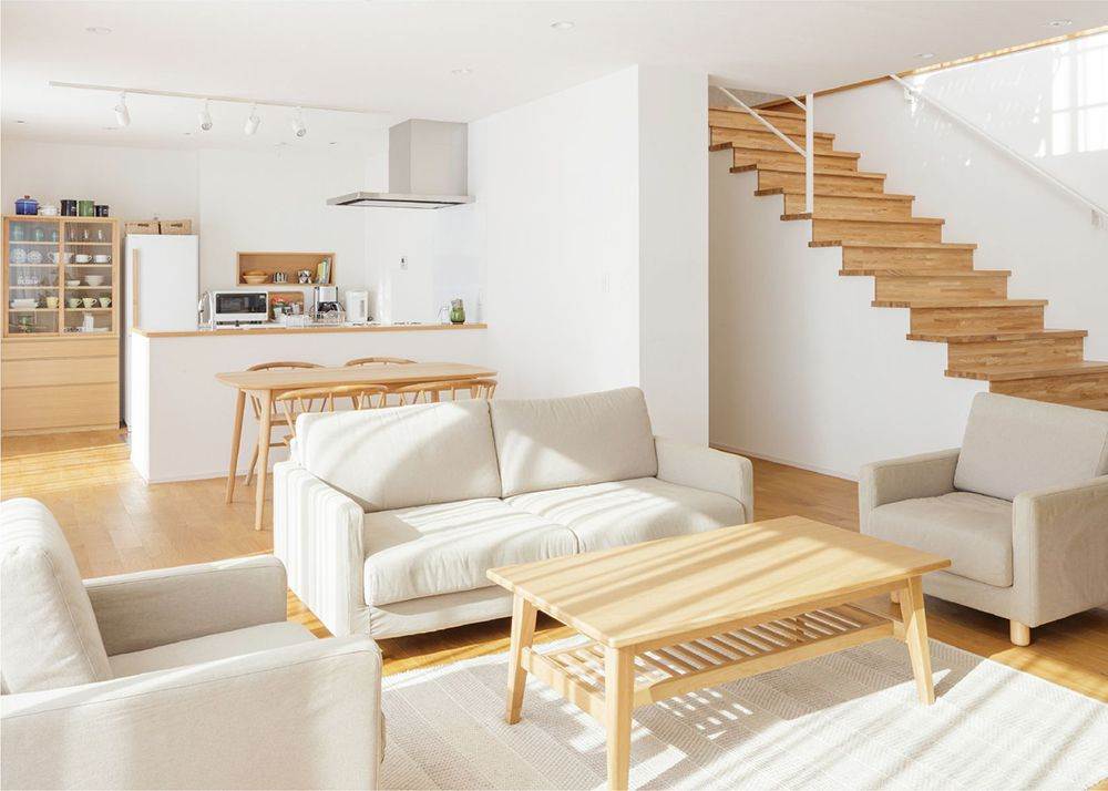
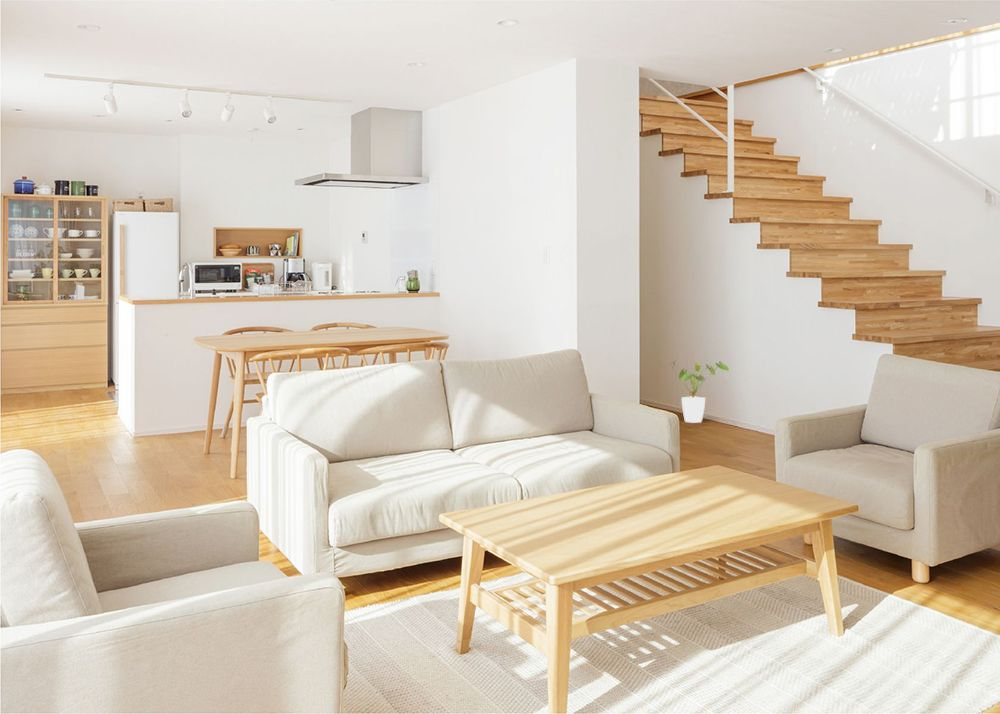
+ house plant (696, 391)
